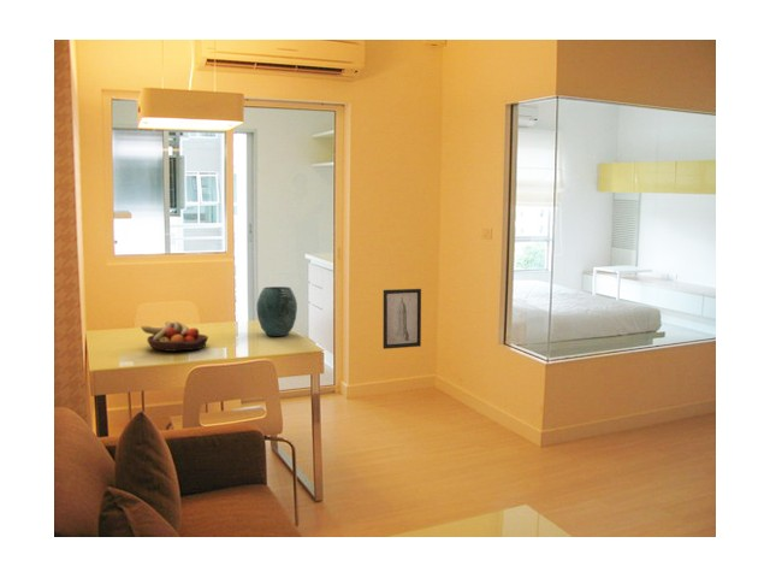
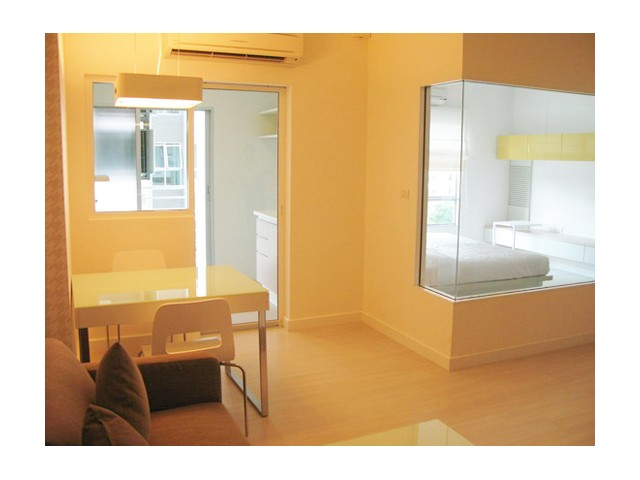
- fruit bowl (177, 335)
- vase (277, 311)
- wall art (402, 318)
